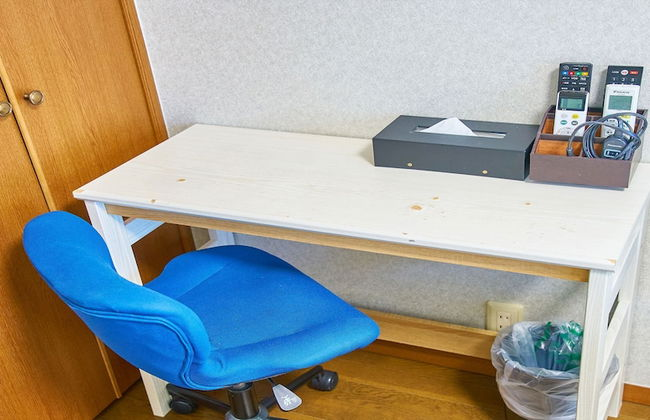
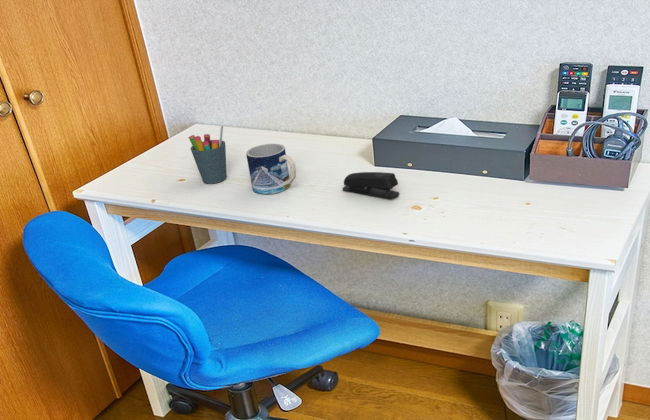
+ pen holder (209, 153)
+ mug (274, 169)
+ stapler (369, 181)
